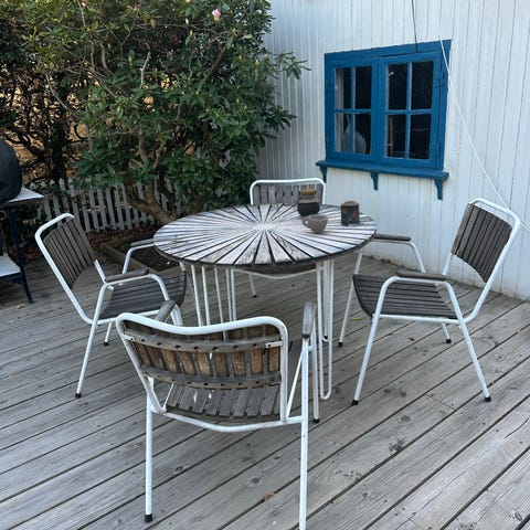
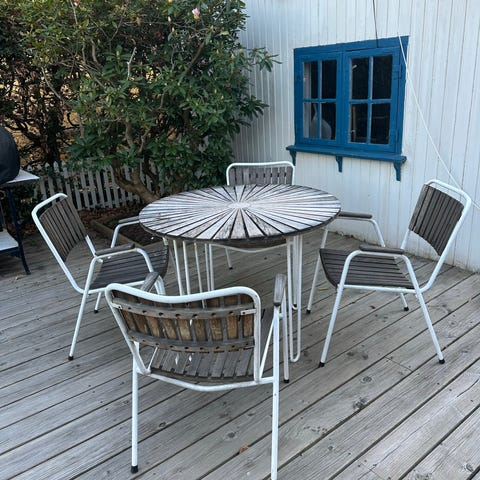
- cup (315, 224)
- candle (352, 212)
- jar (307, 203)
